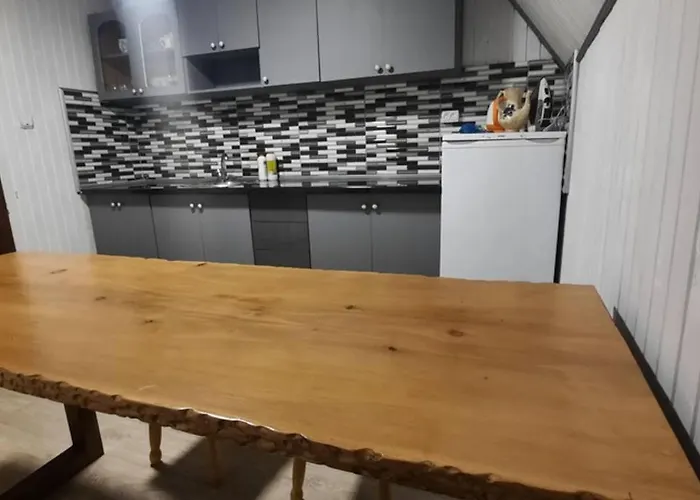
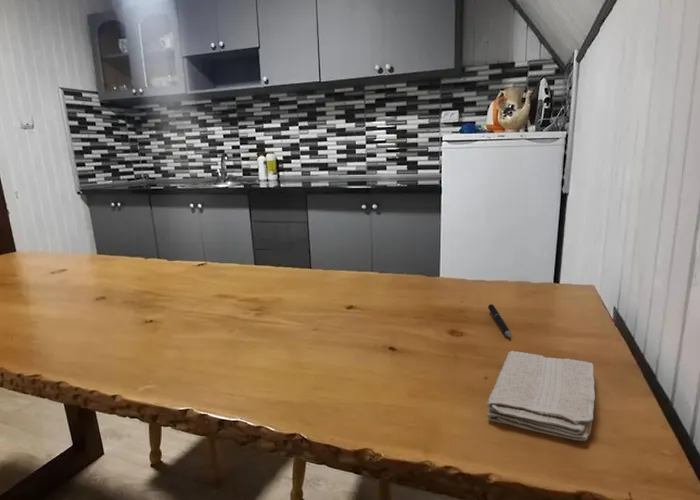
+ pen (499, 320)
+ washcloth (543, 387)
